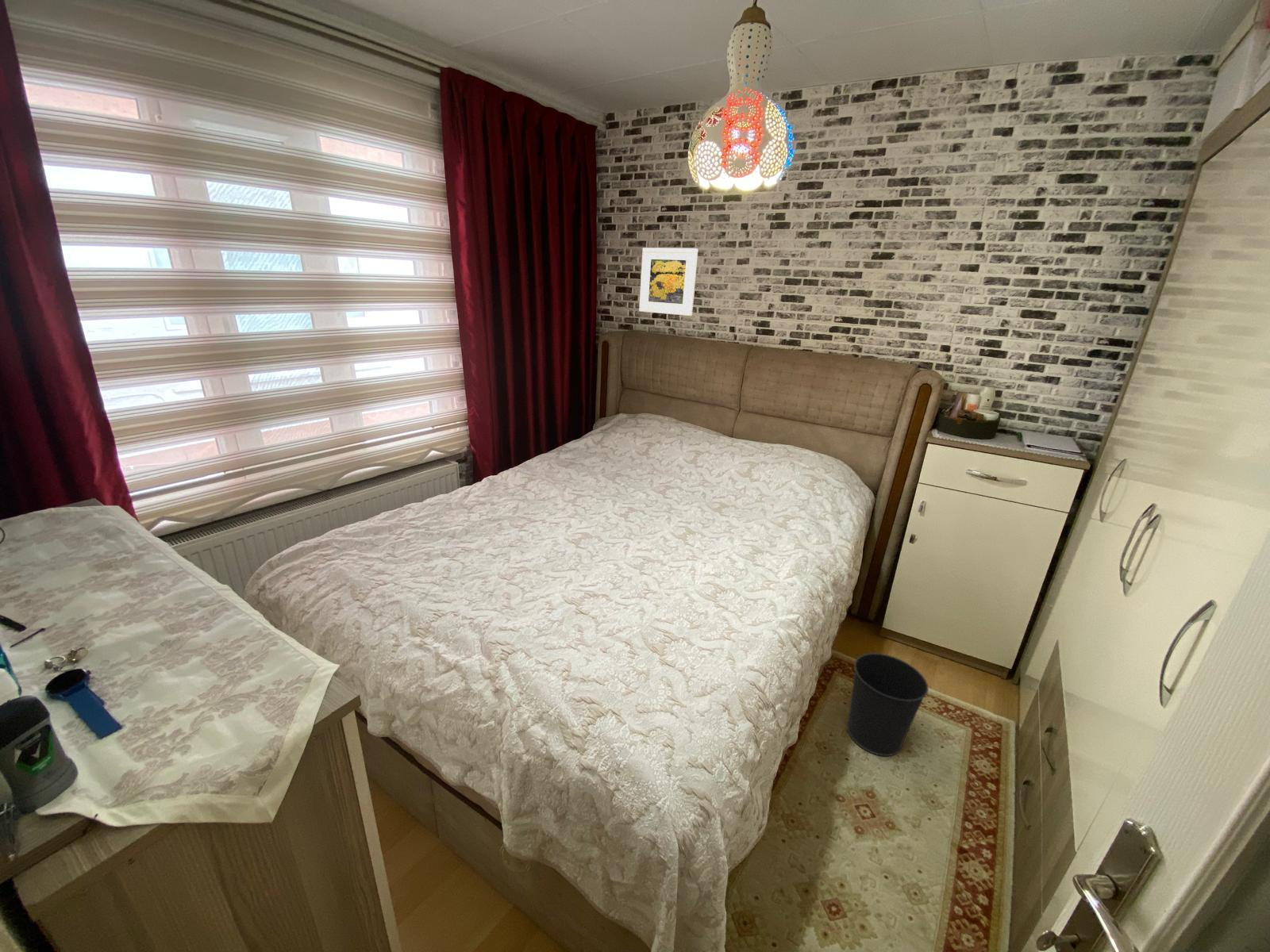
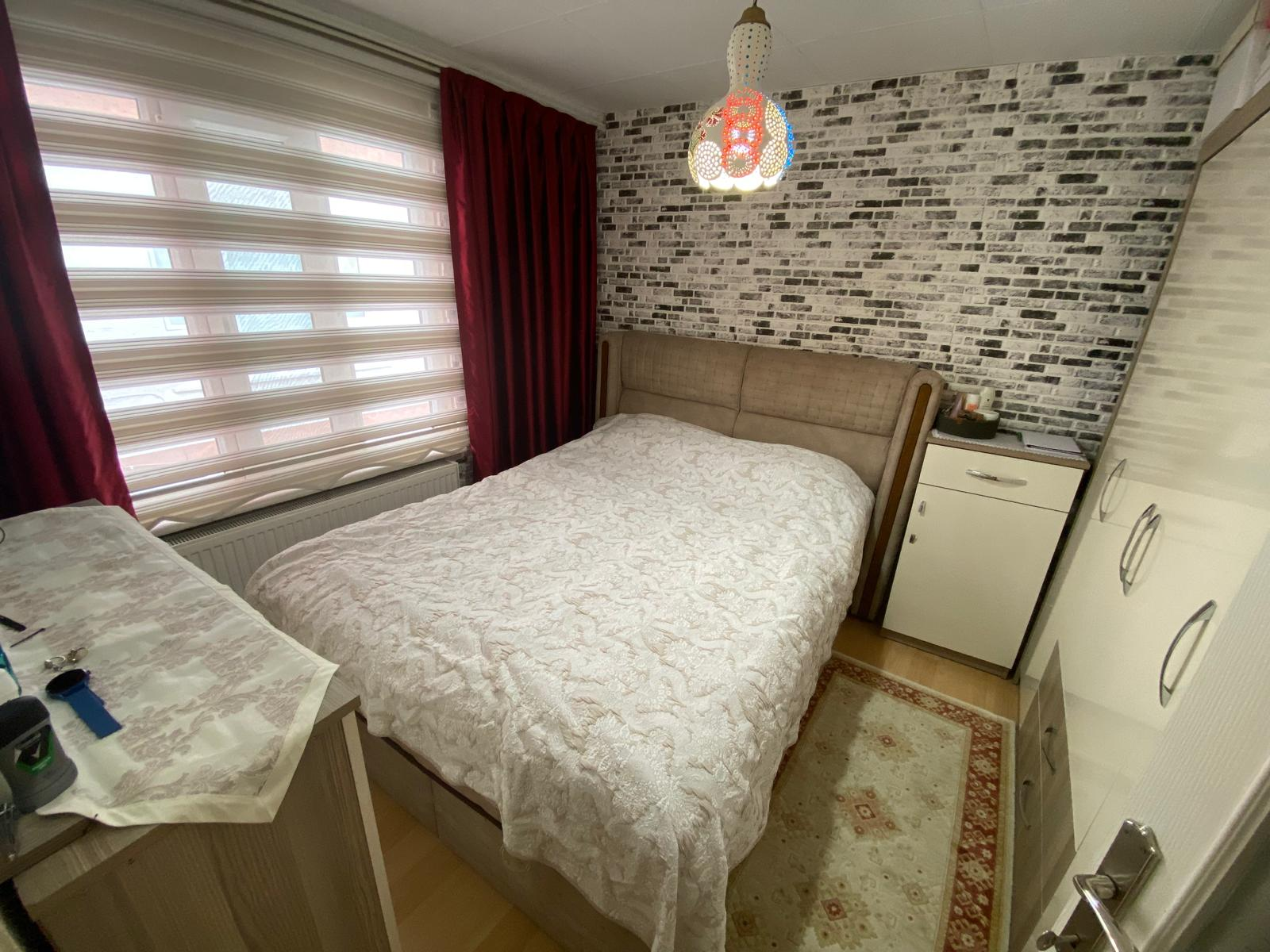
- wastebasket (882, 705)
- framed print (667, 281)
